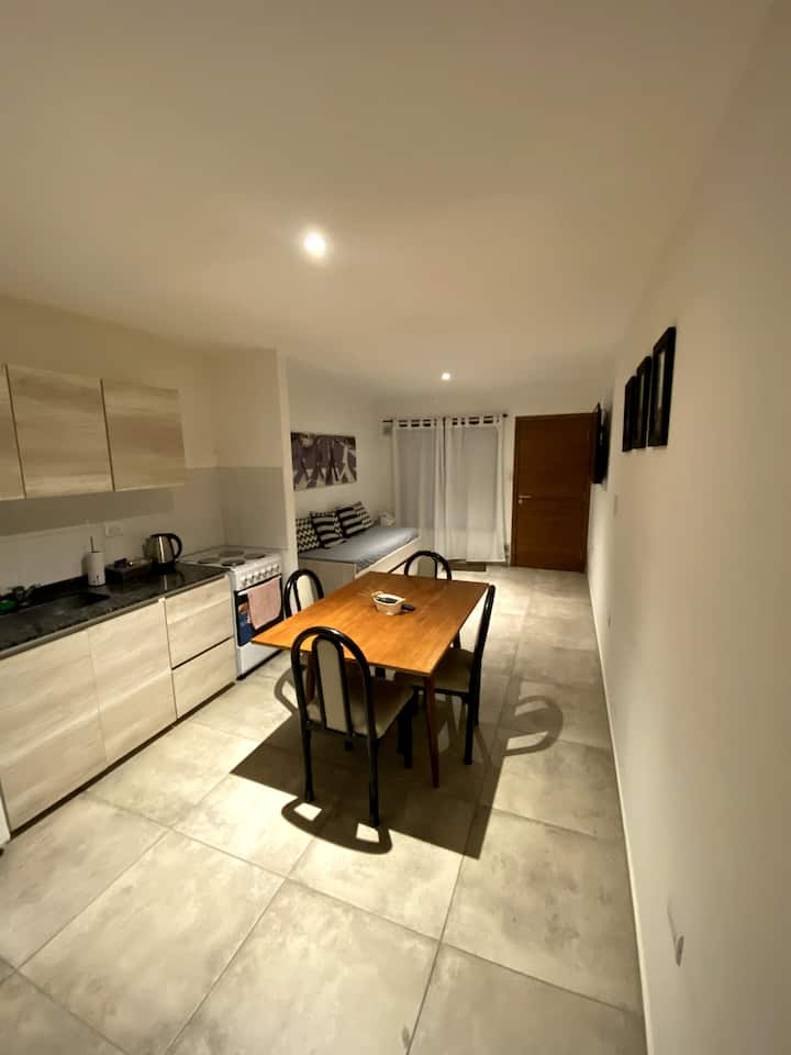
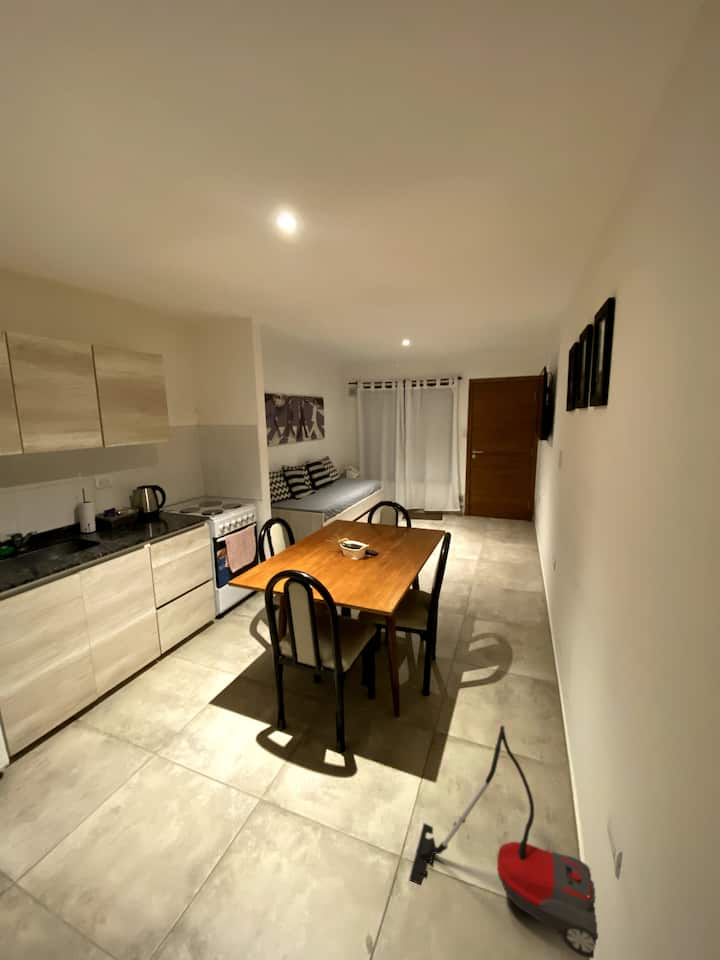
+ vacuum cleaner (481, 795)
